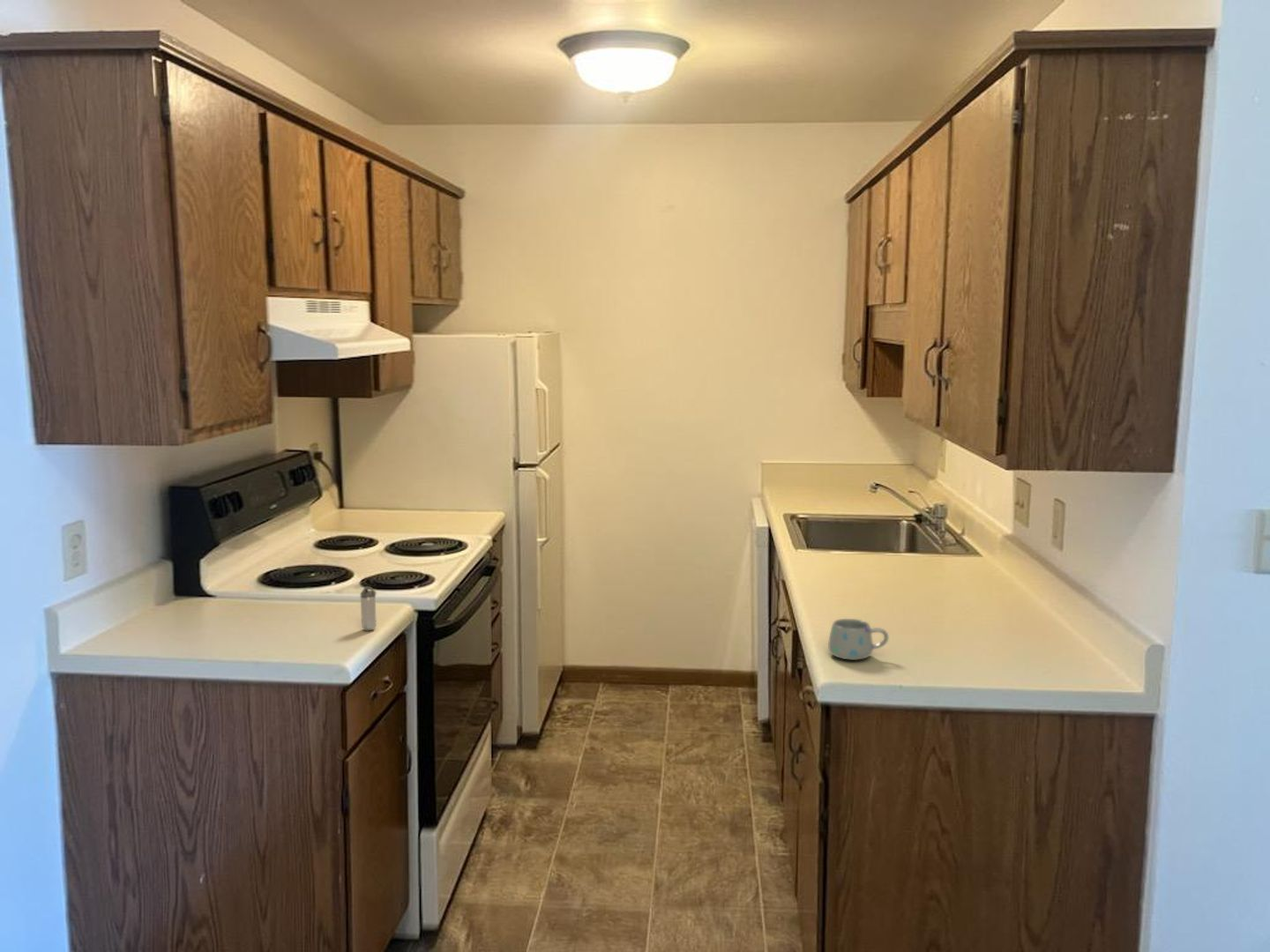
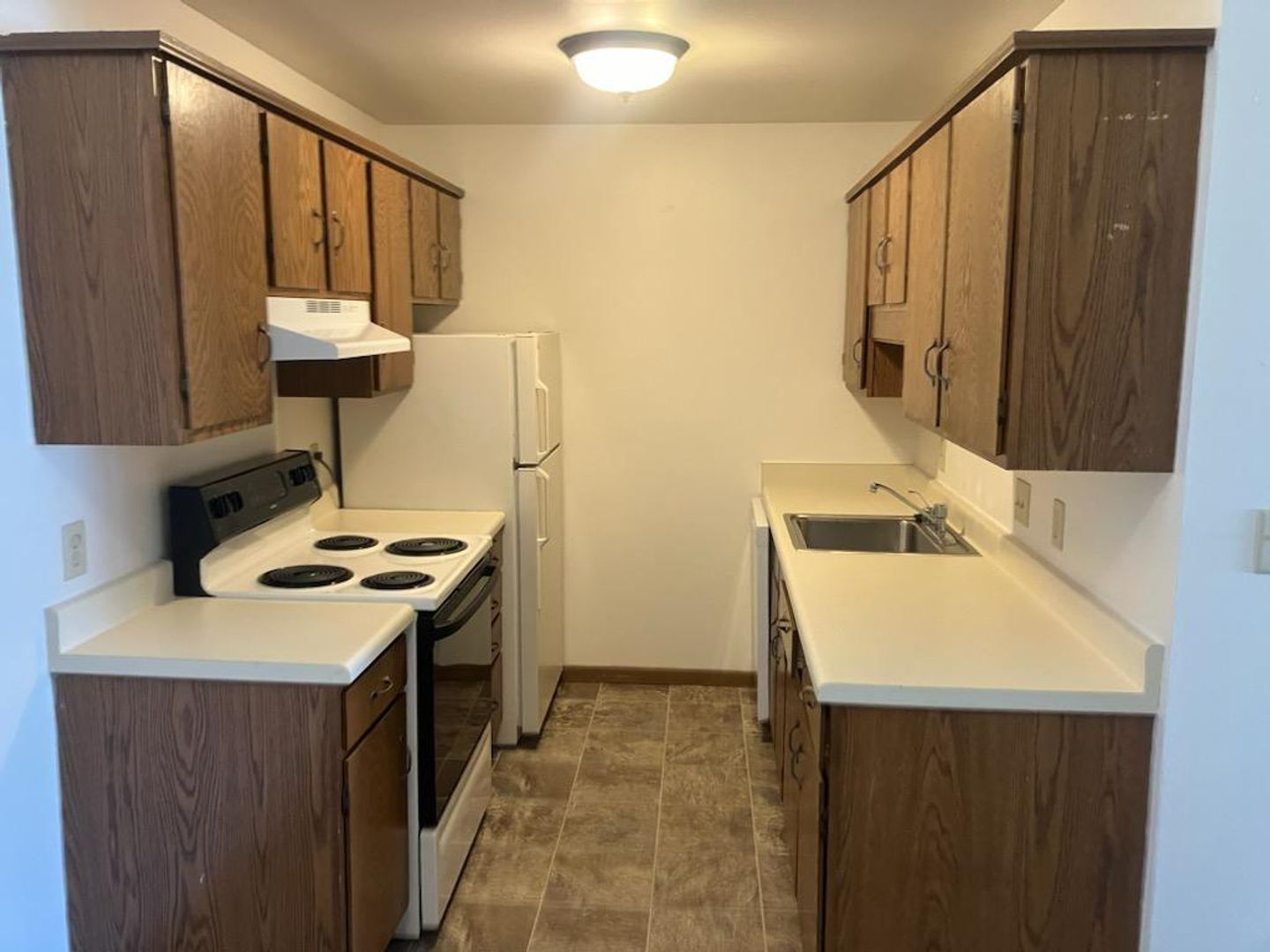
- mug (858, 640)
- shaker (368, 607)
